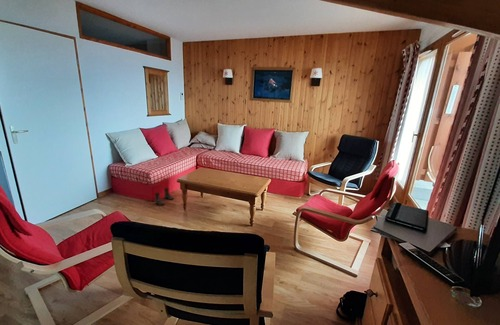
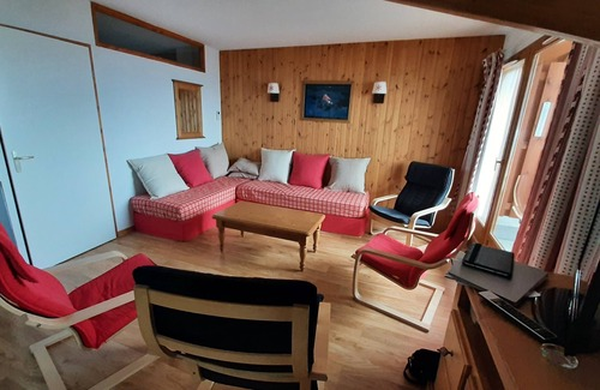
- boots (164, 195)
